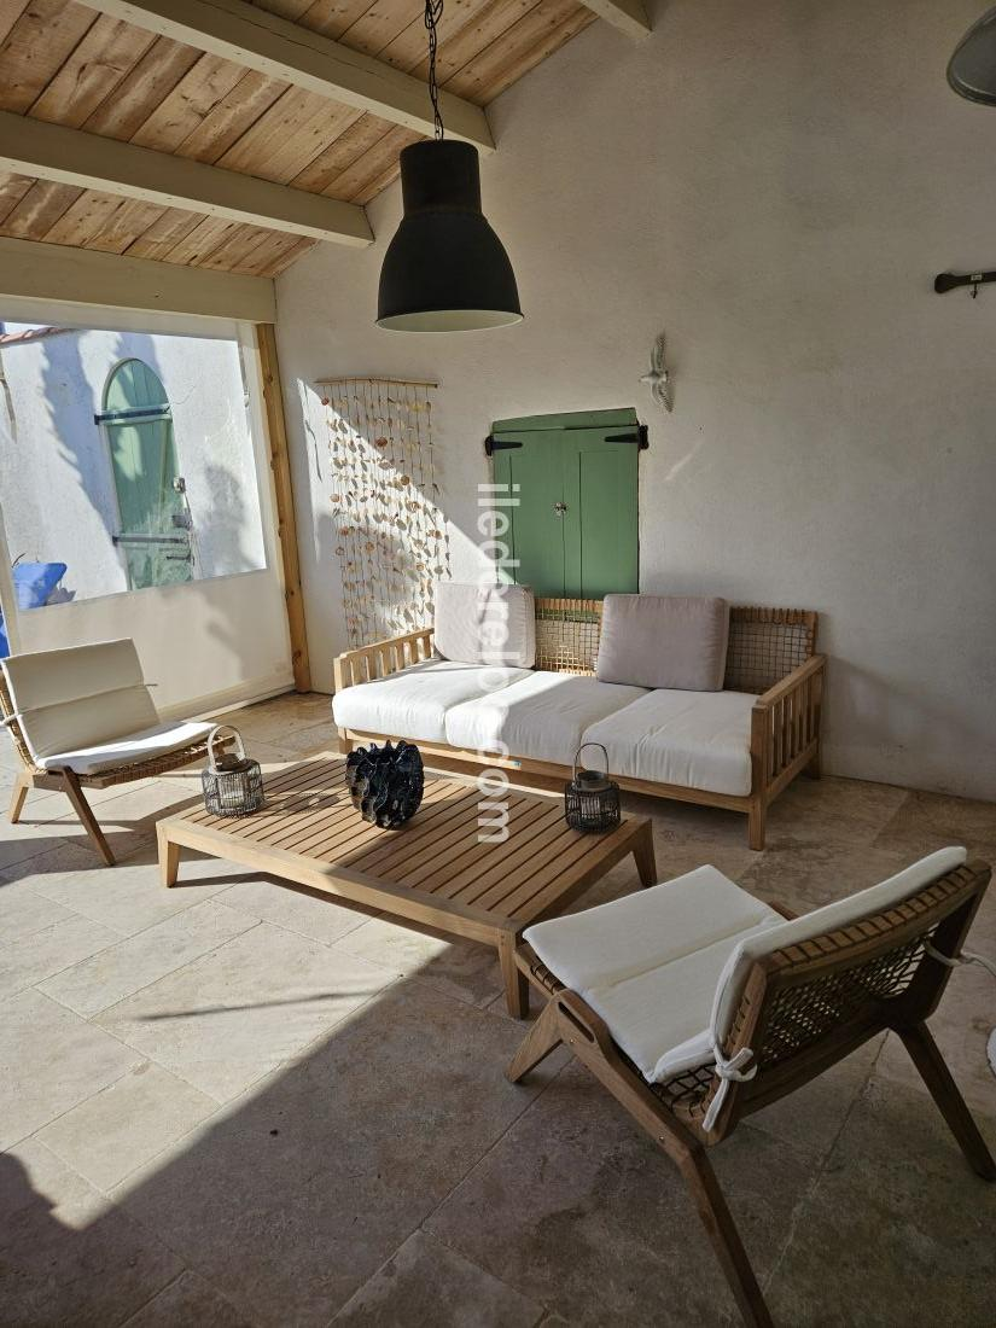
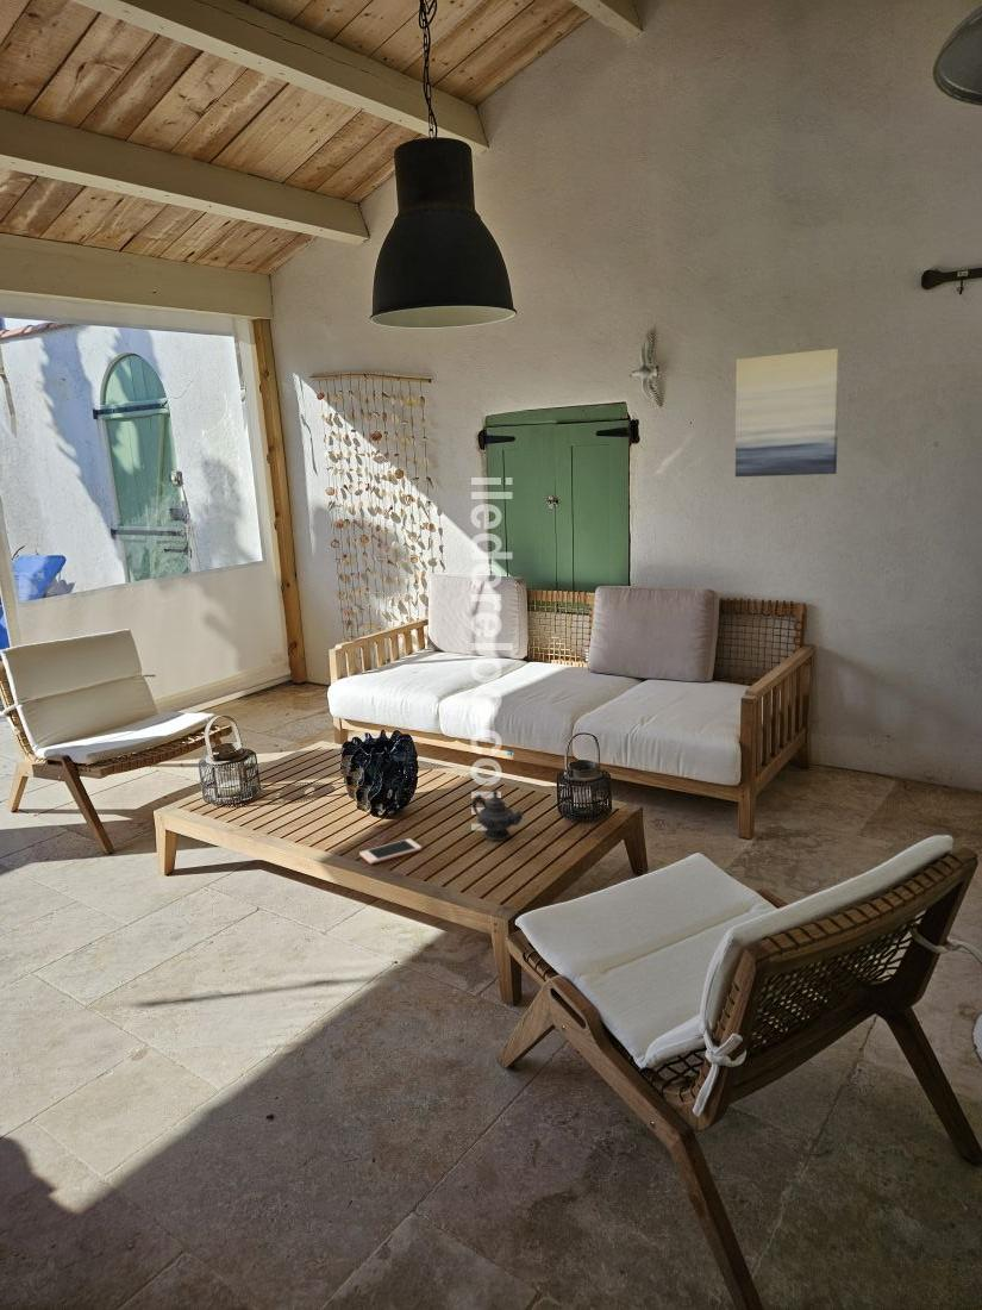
+ wall art (786, 414)
+ teapot (498, 812)
+ cell phone (390, 850)
